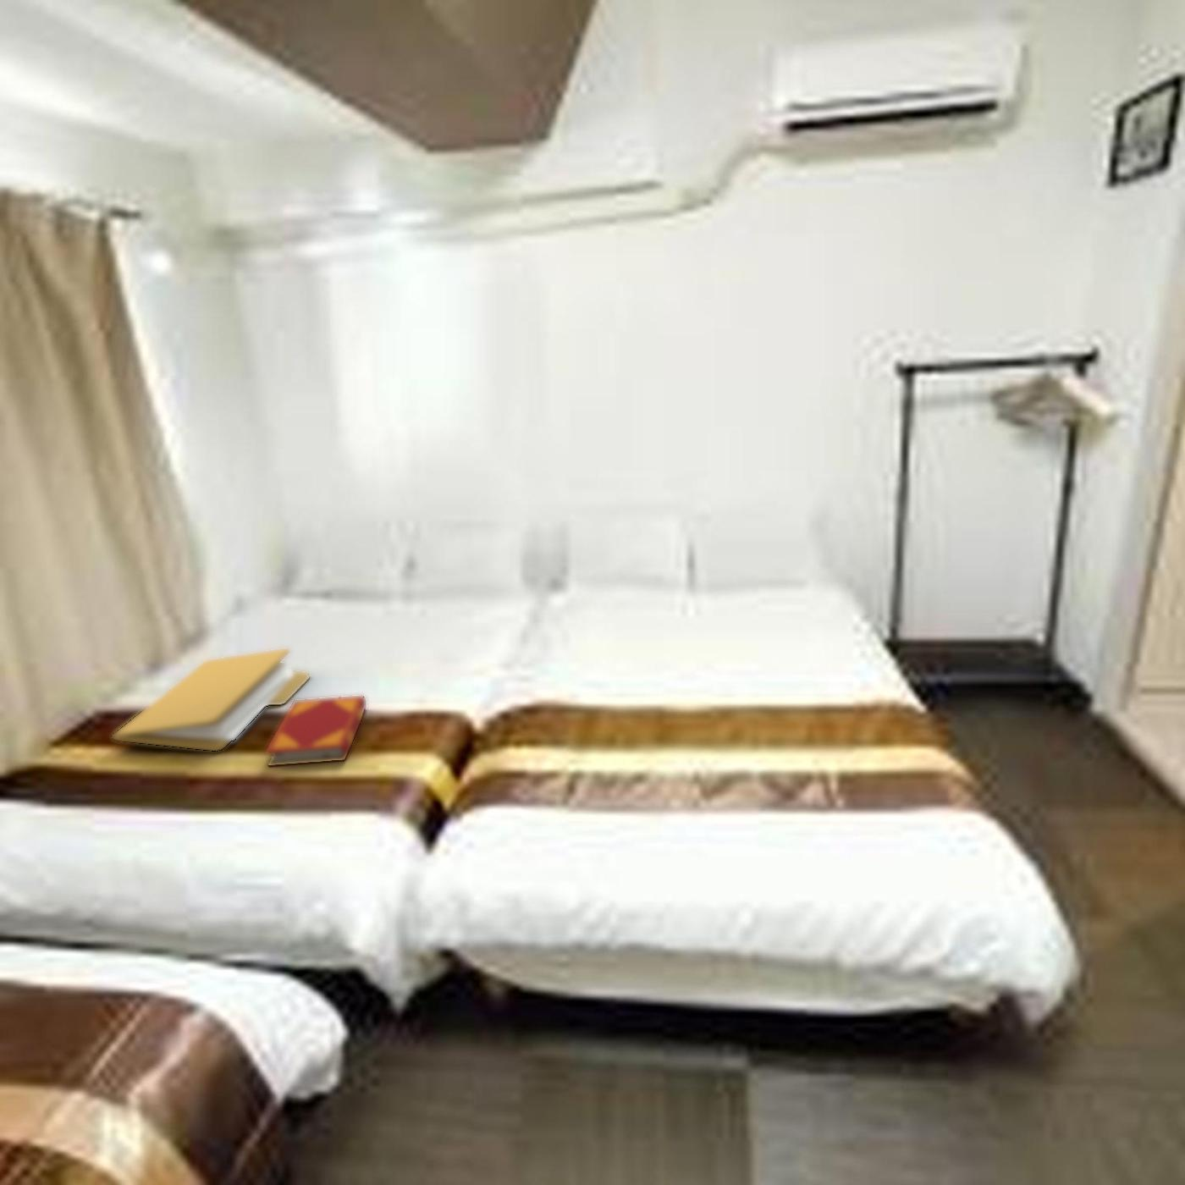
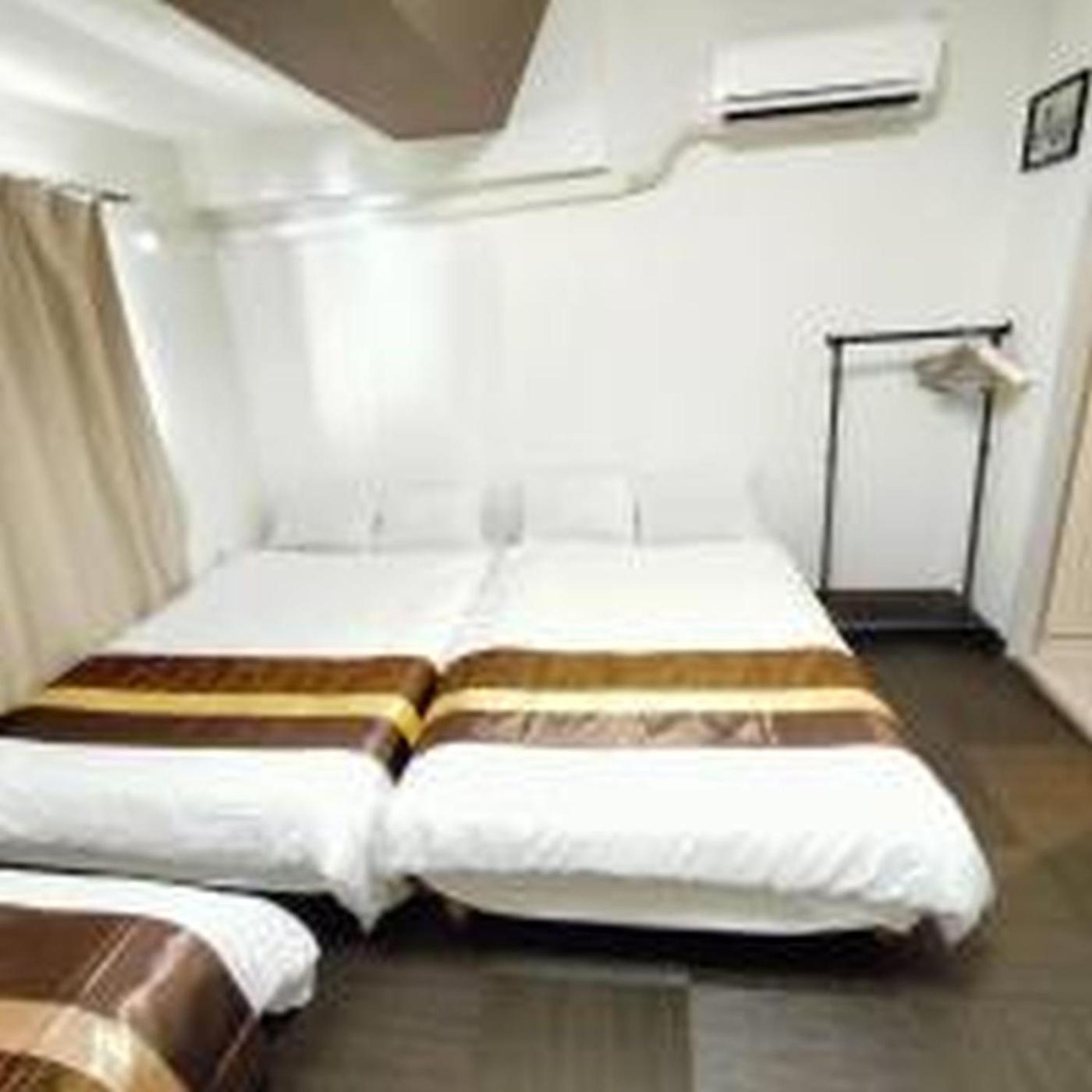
- hardback book (318, 729)
- cushion (217, 696)
